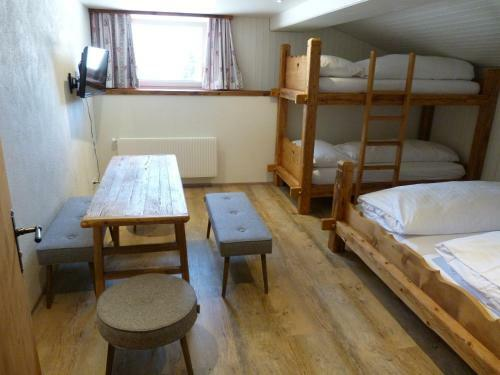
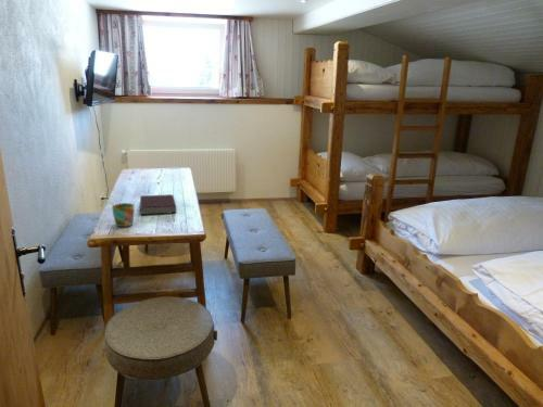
+ book (157, 204)
+ mug (123, 214)
